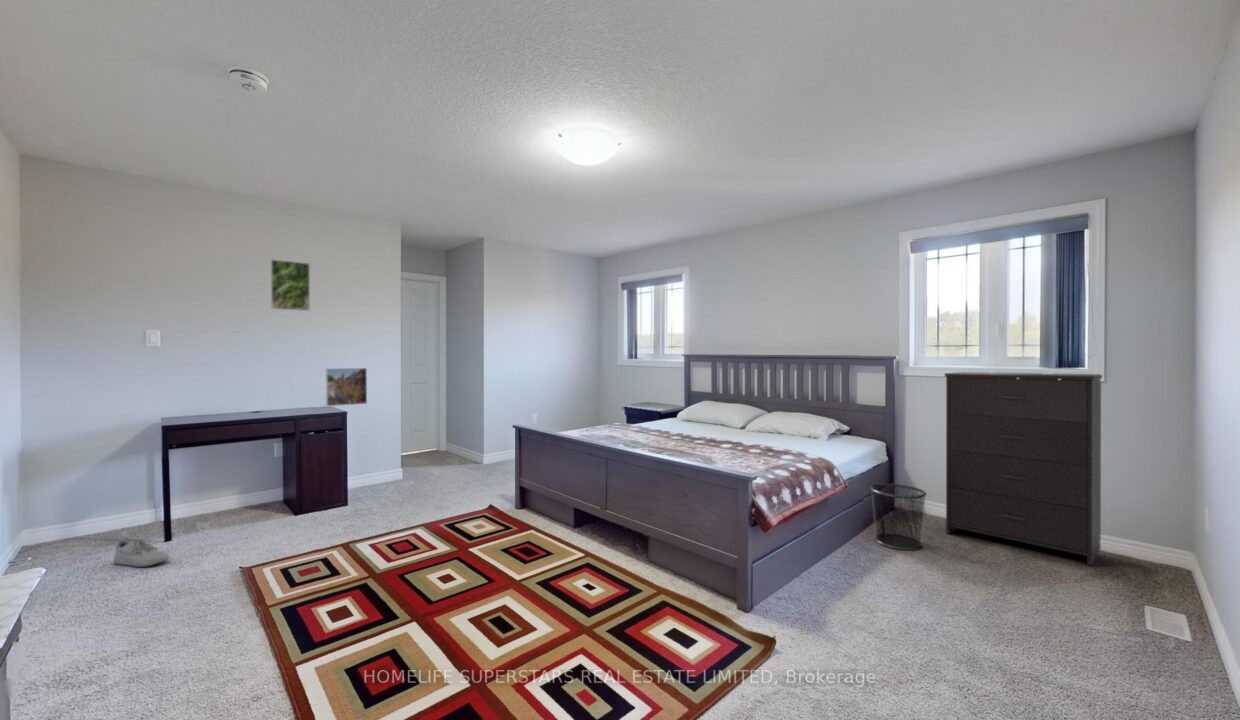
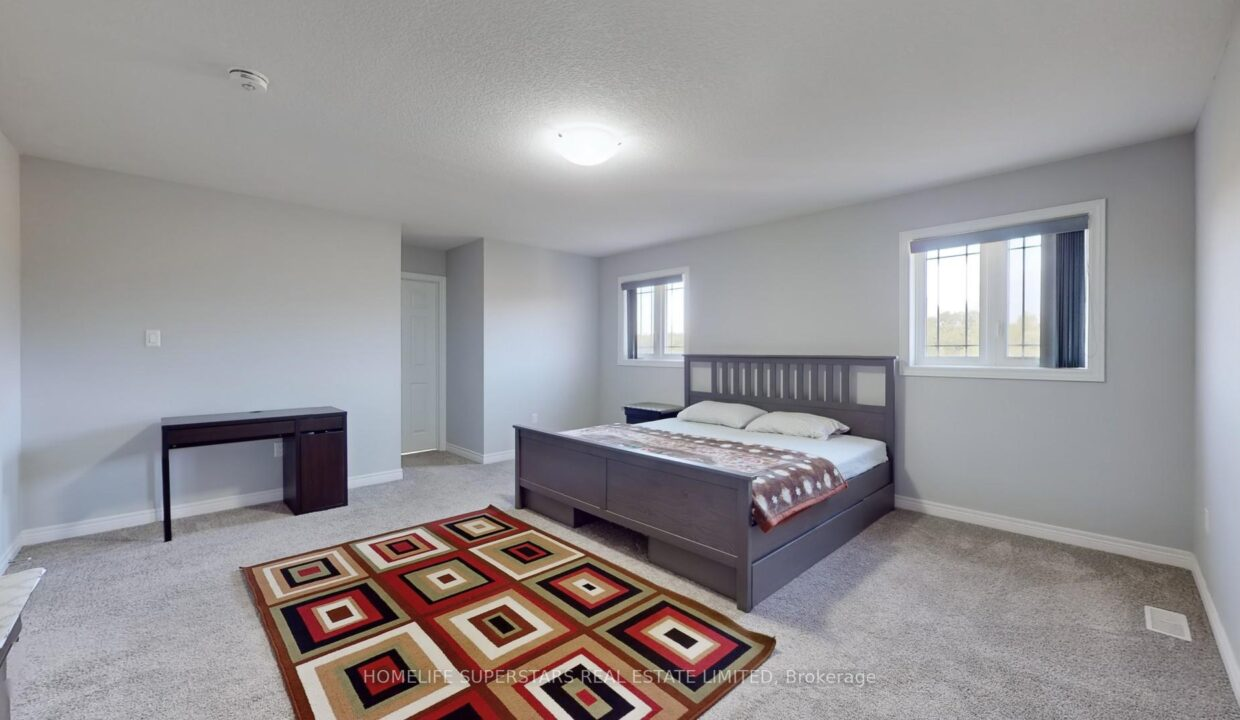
- dresser (1019, 457)
- waste bin (897, 515)
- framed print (346, 386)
- shoe (142, 551)
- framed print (290, 285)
